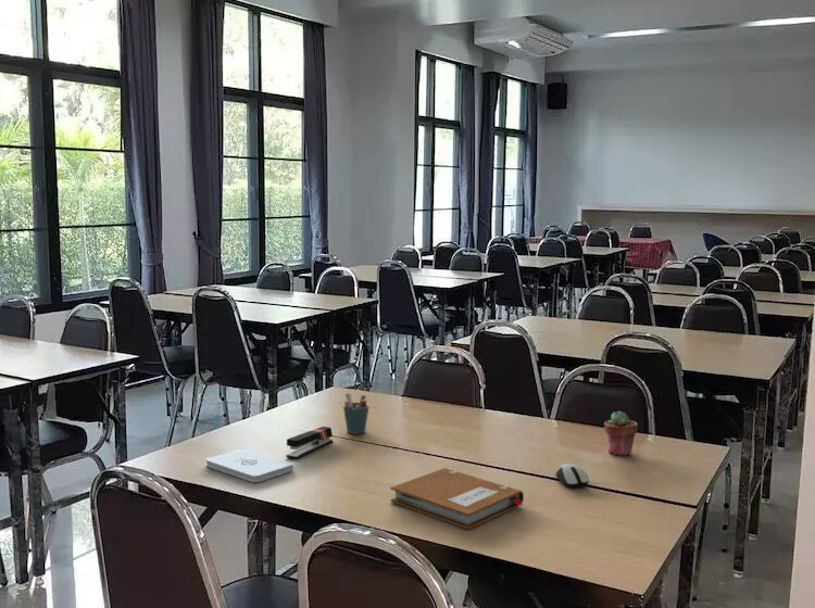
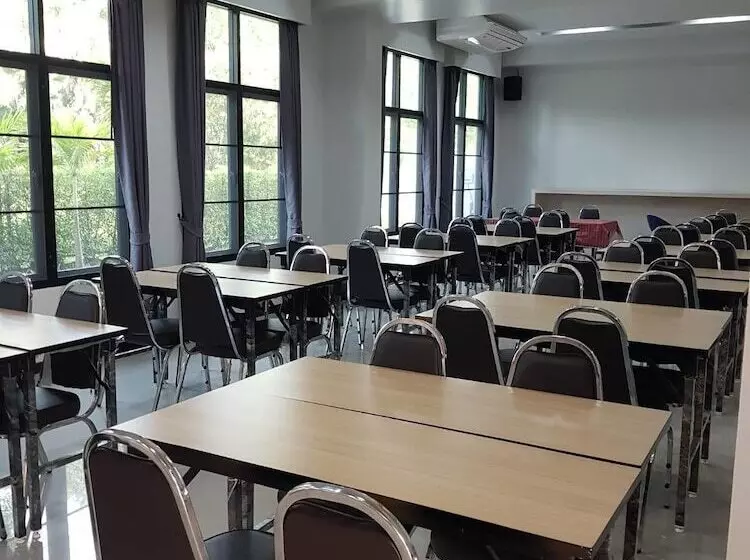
- notebook (459, 495)
- computer mouse (570, 473)
- notepad (248, 465)
- stapler (310, 440)
- pen holder (355, 410)
- potted succulent (620, 431)
